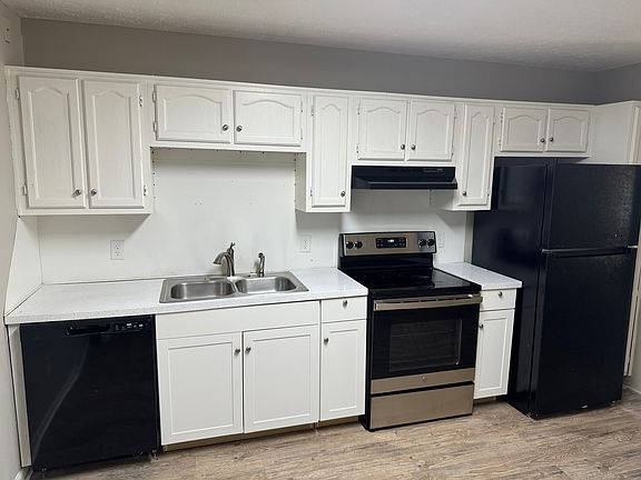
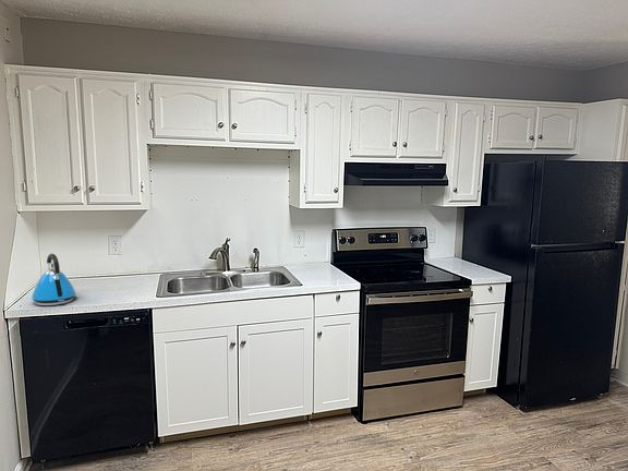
+ kettle (53, 277)
